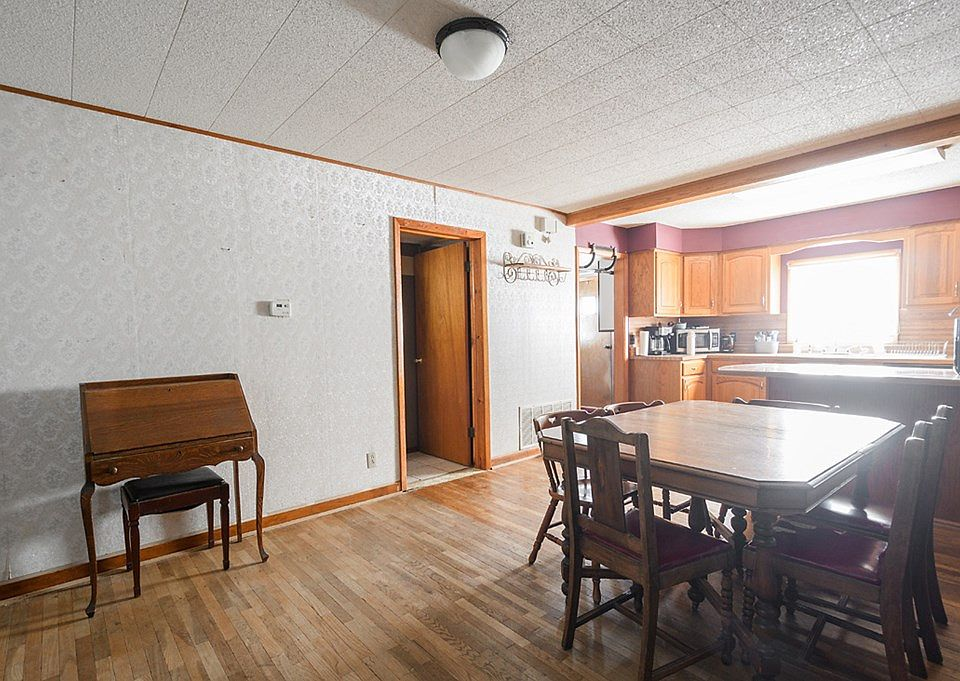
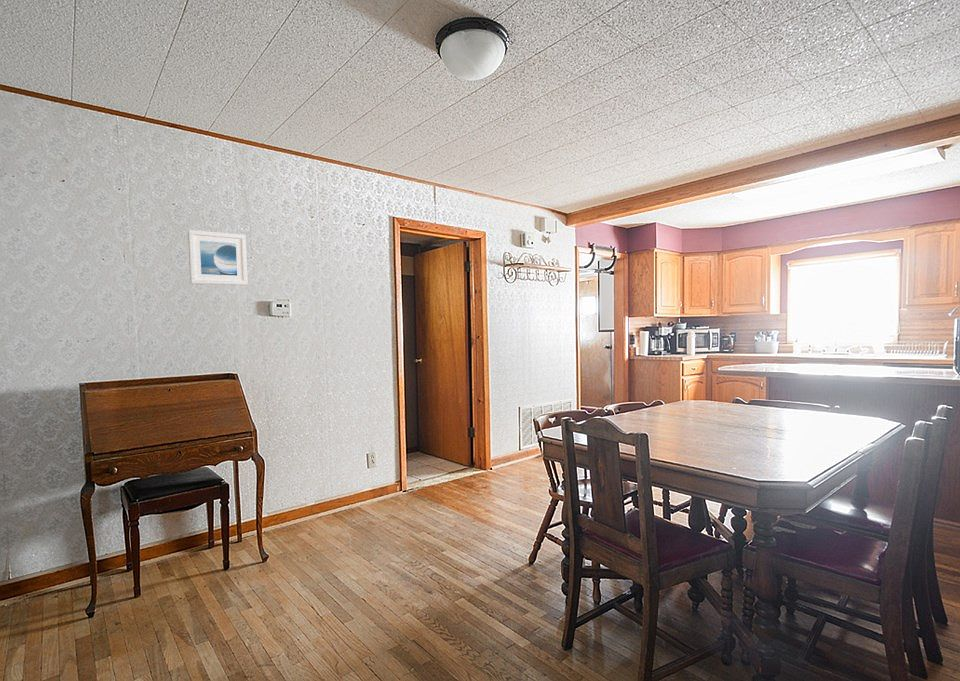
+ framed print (218, 258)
